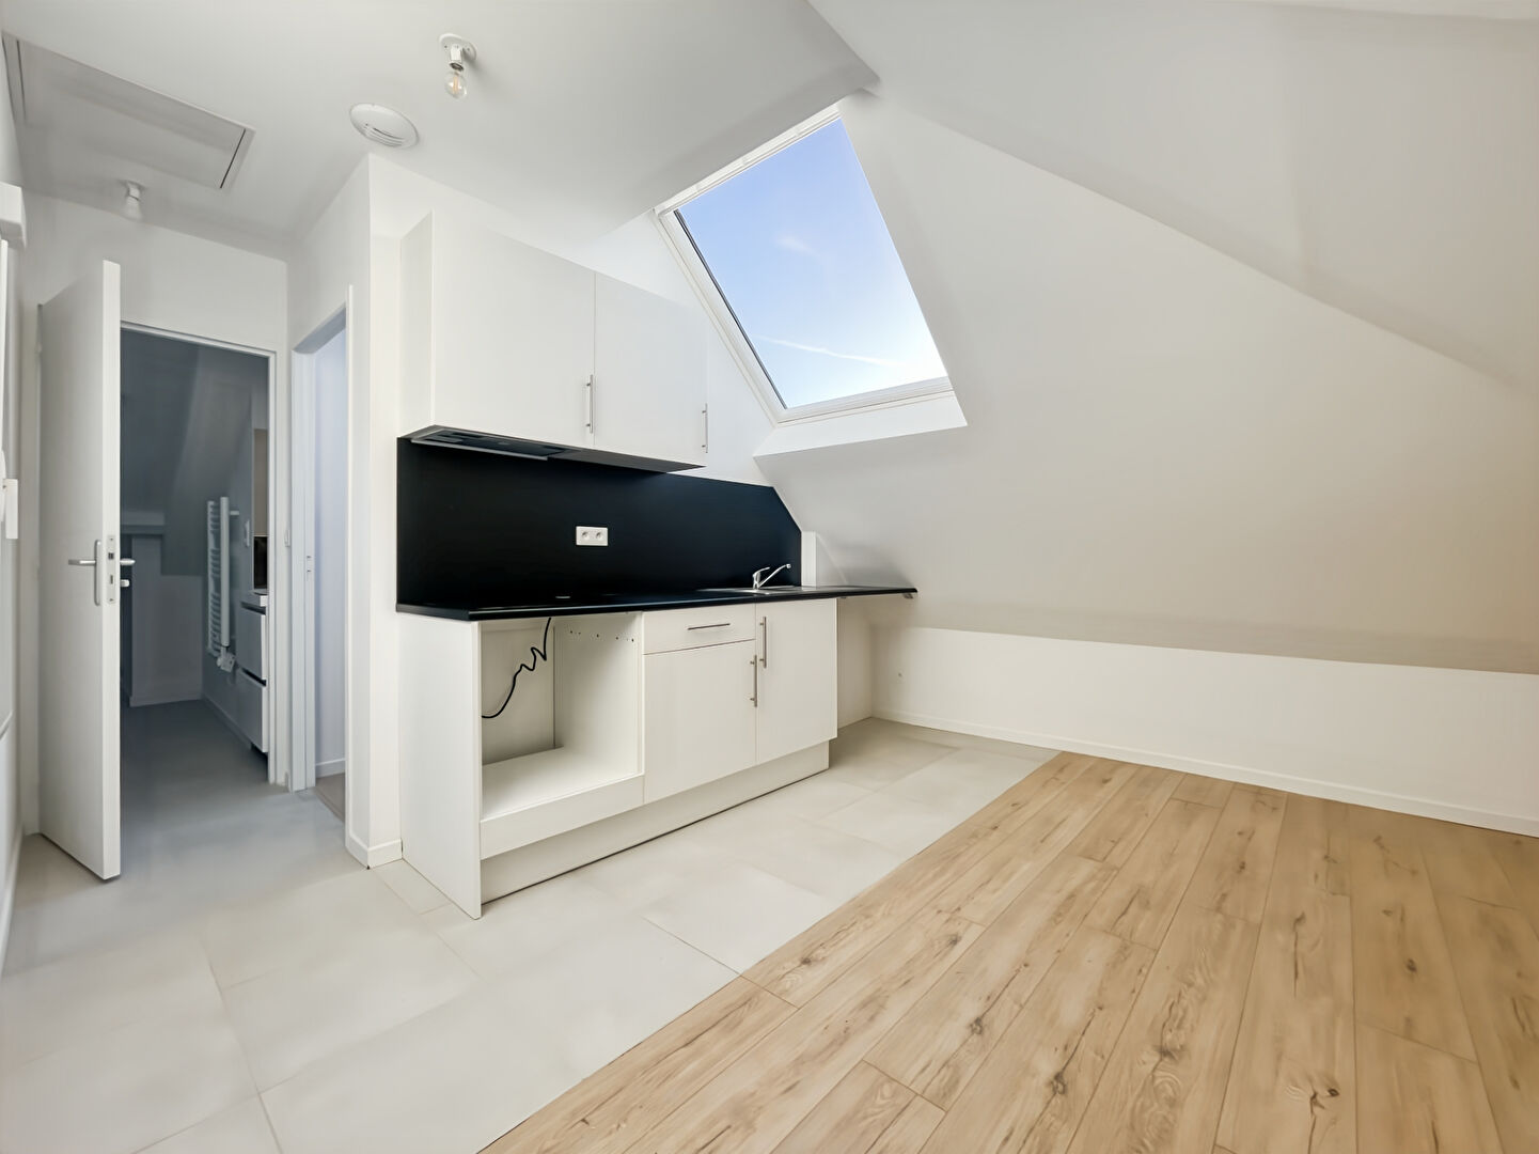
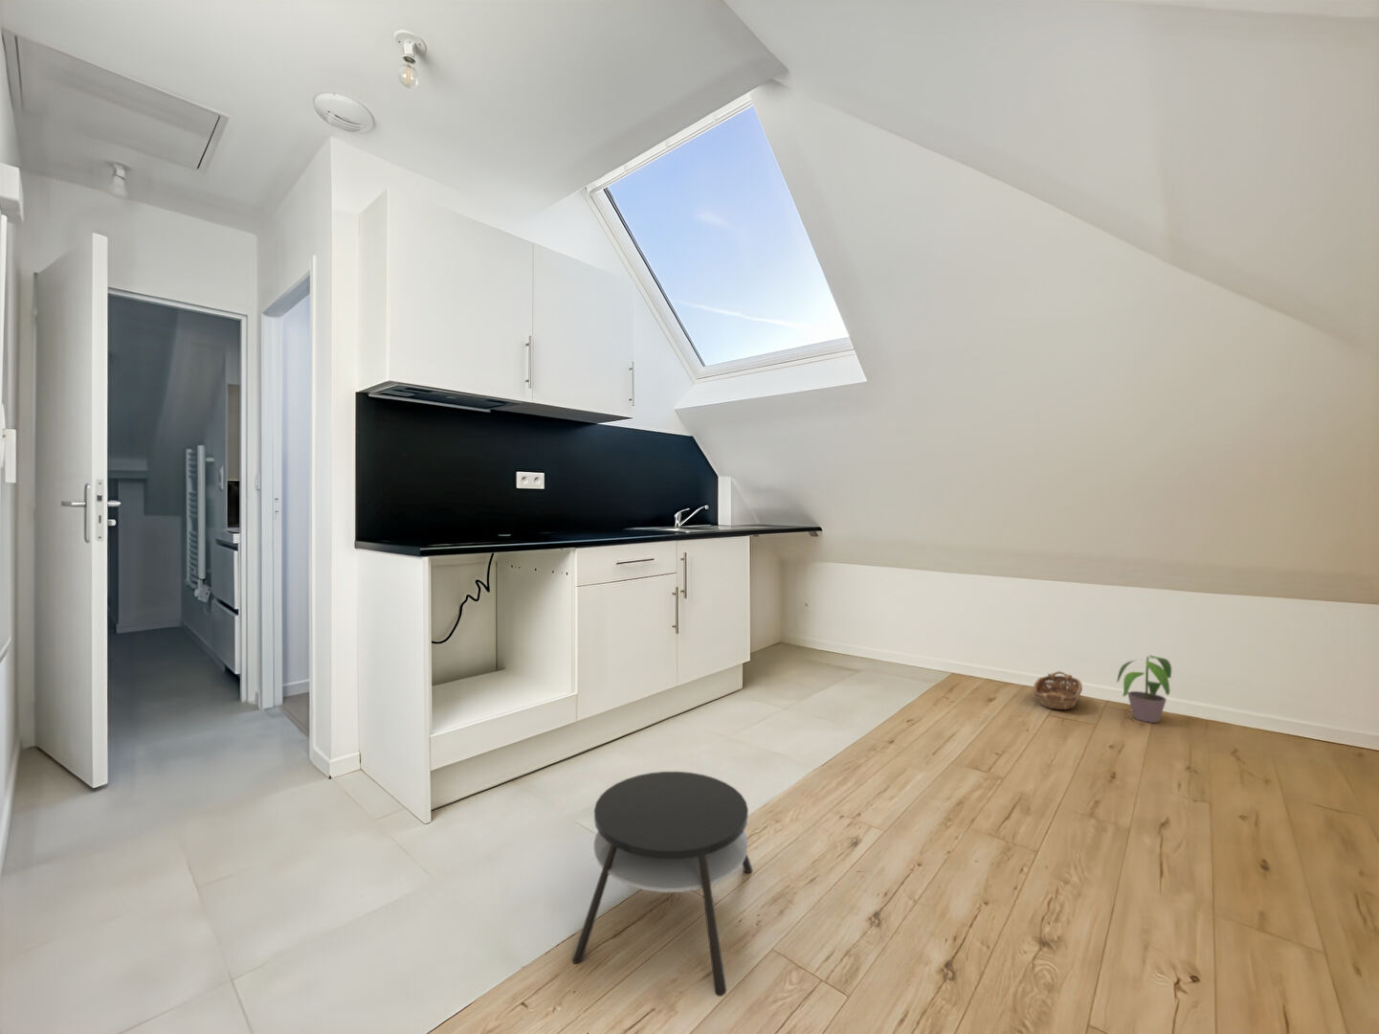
+ basket (1057, 688)
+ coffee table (671, 857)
+ potted plant (1147, 688)
